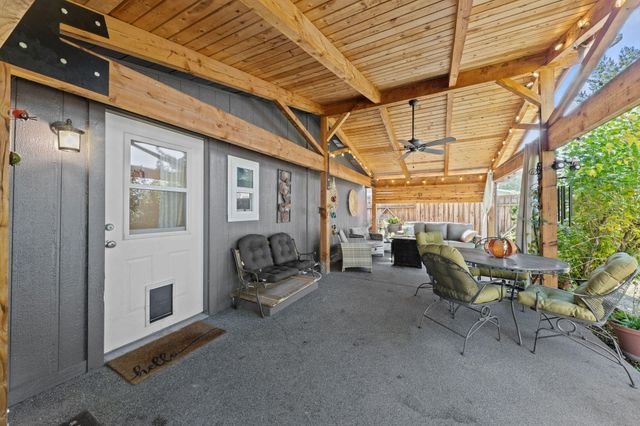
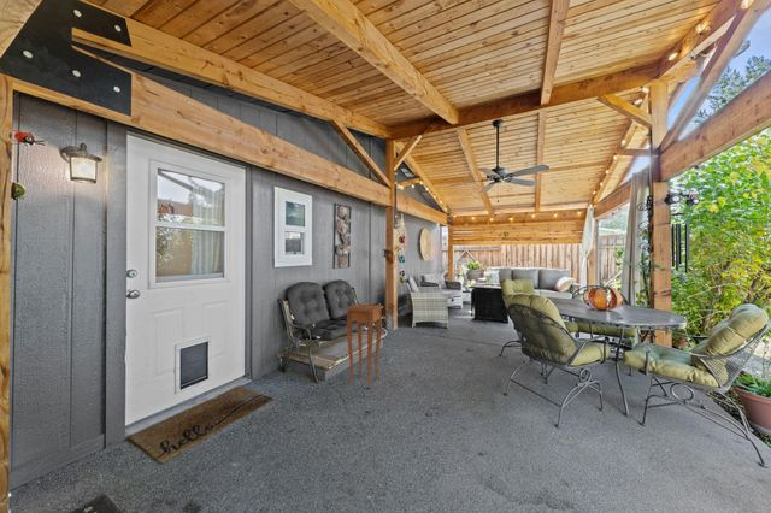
+ side table (367, 343)
